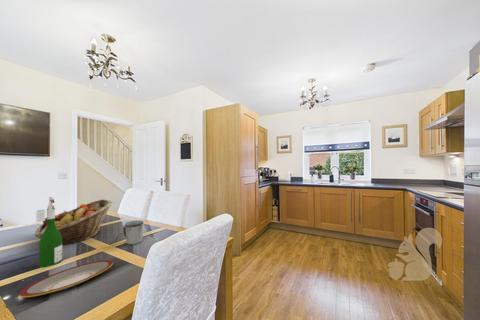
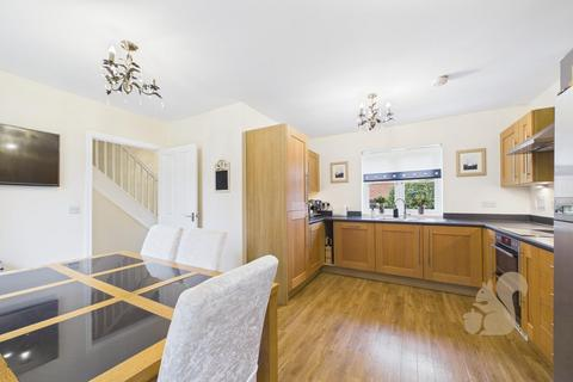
- fruit basket (77, 220)
- plate (72, 278)
- mug (133, 231)
- wine bottle (50, 228)
